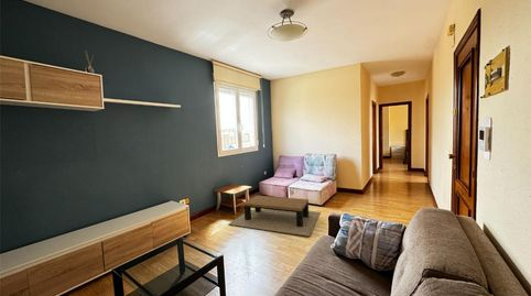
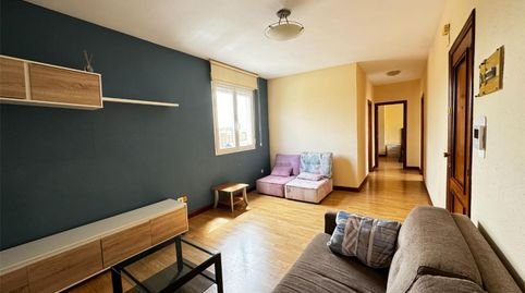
- coffee table (277, 209)
